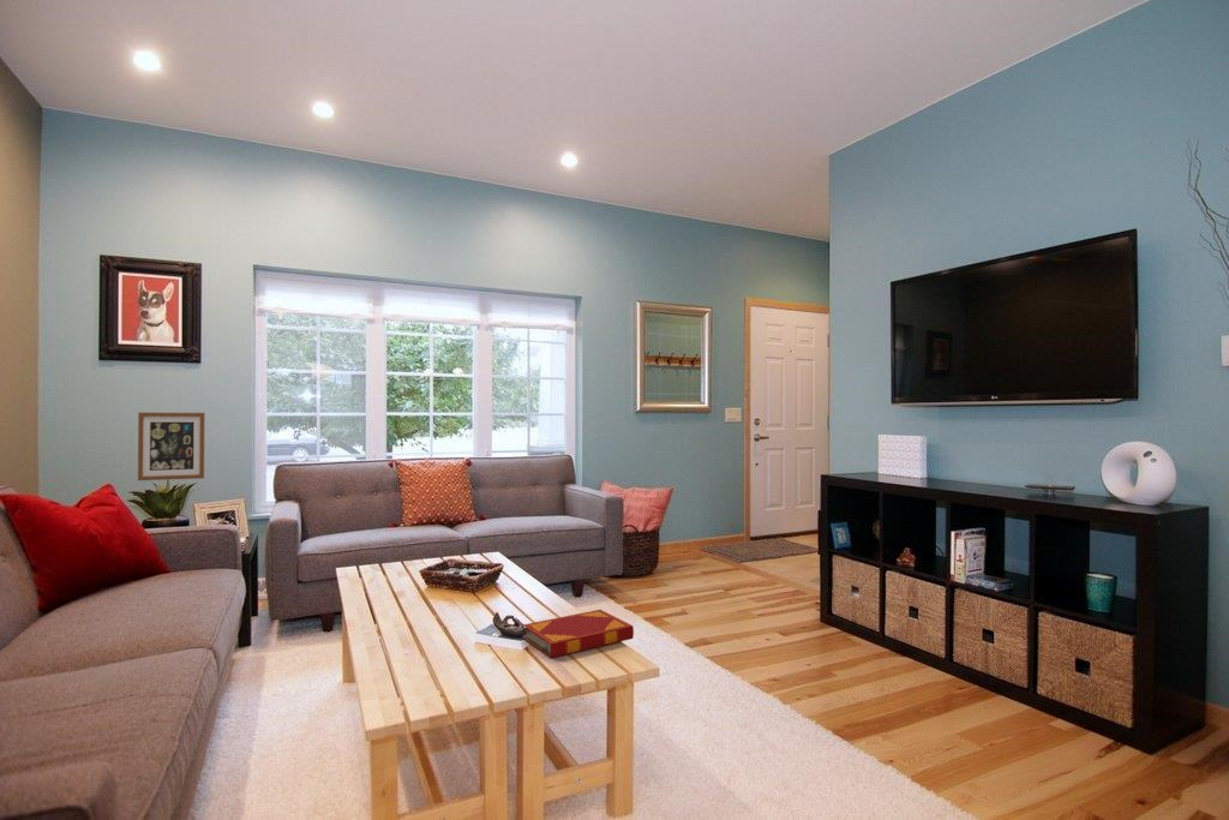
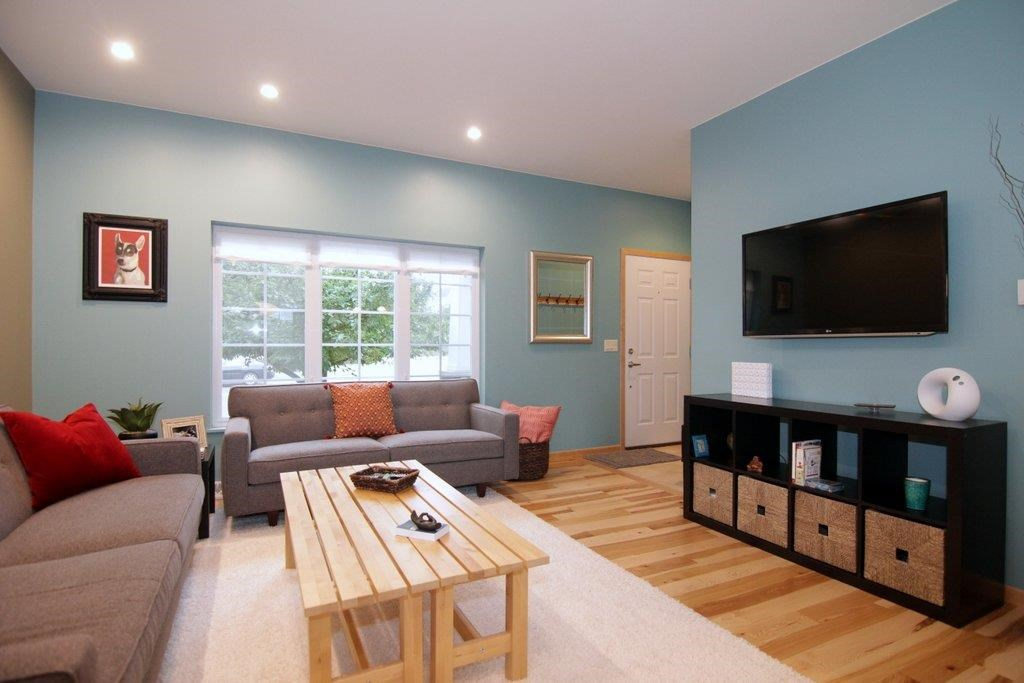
- hardback book (577, 632)
- wall art (172, 445)
